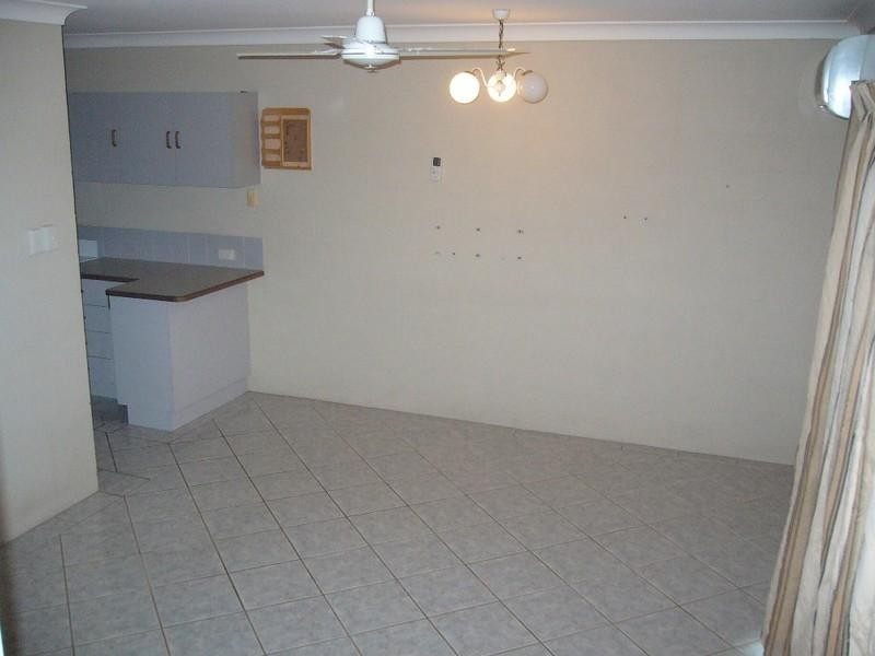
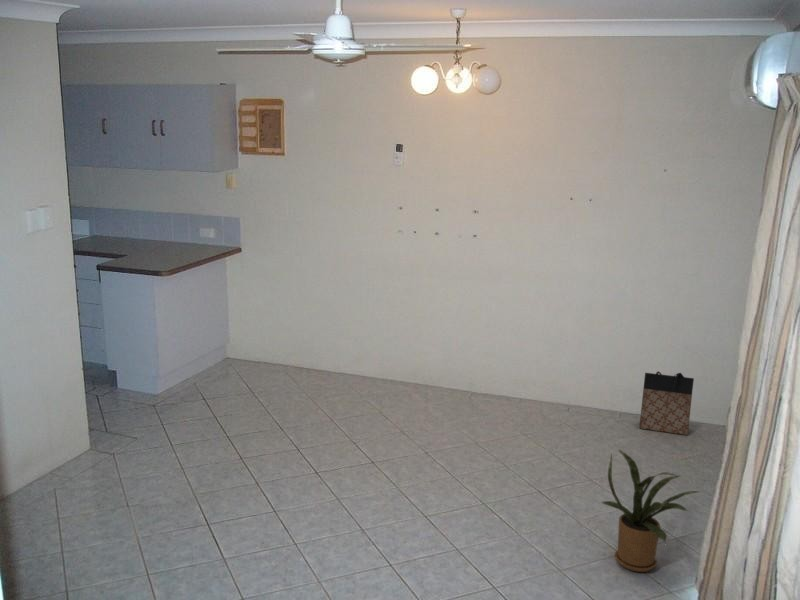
+ bag (666, 400)
+ house plant (647, 510)
